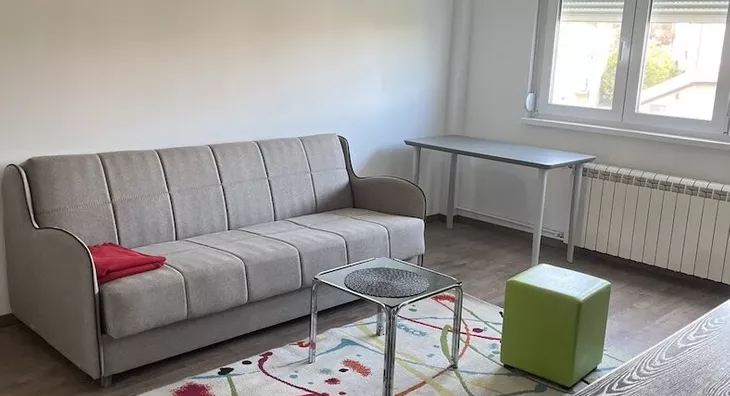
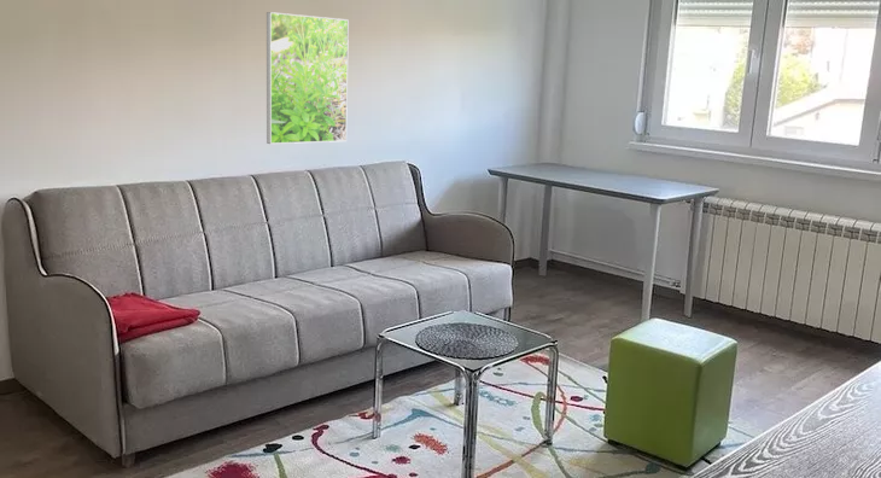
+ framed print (308, 80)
